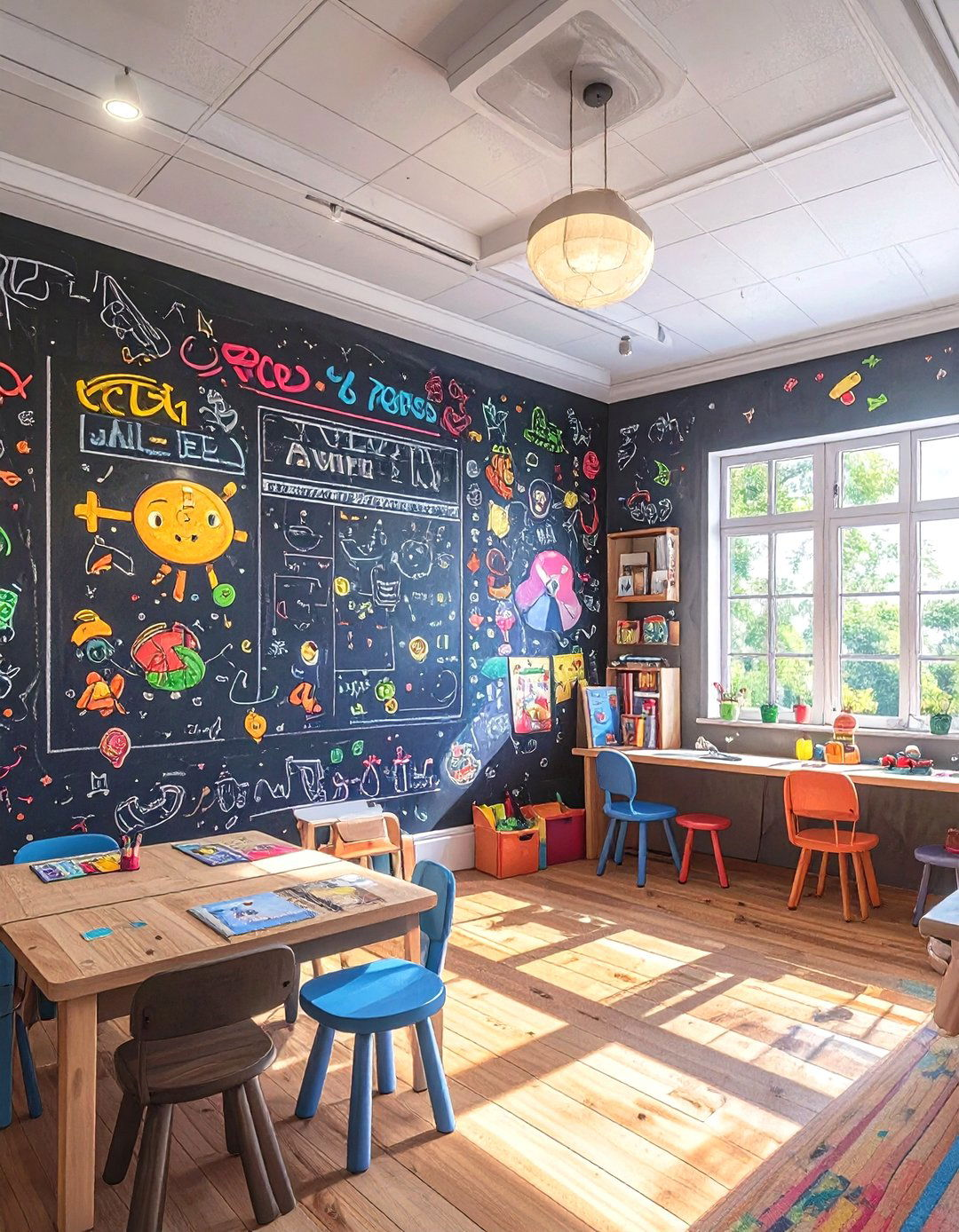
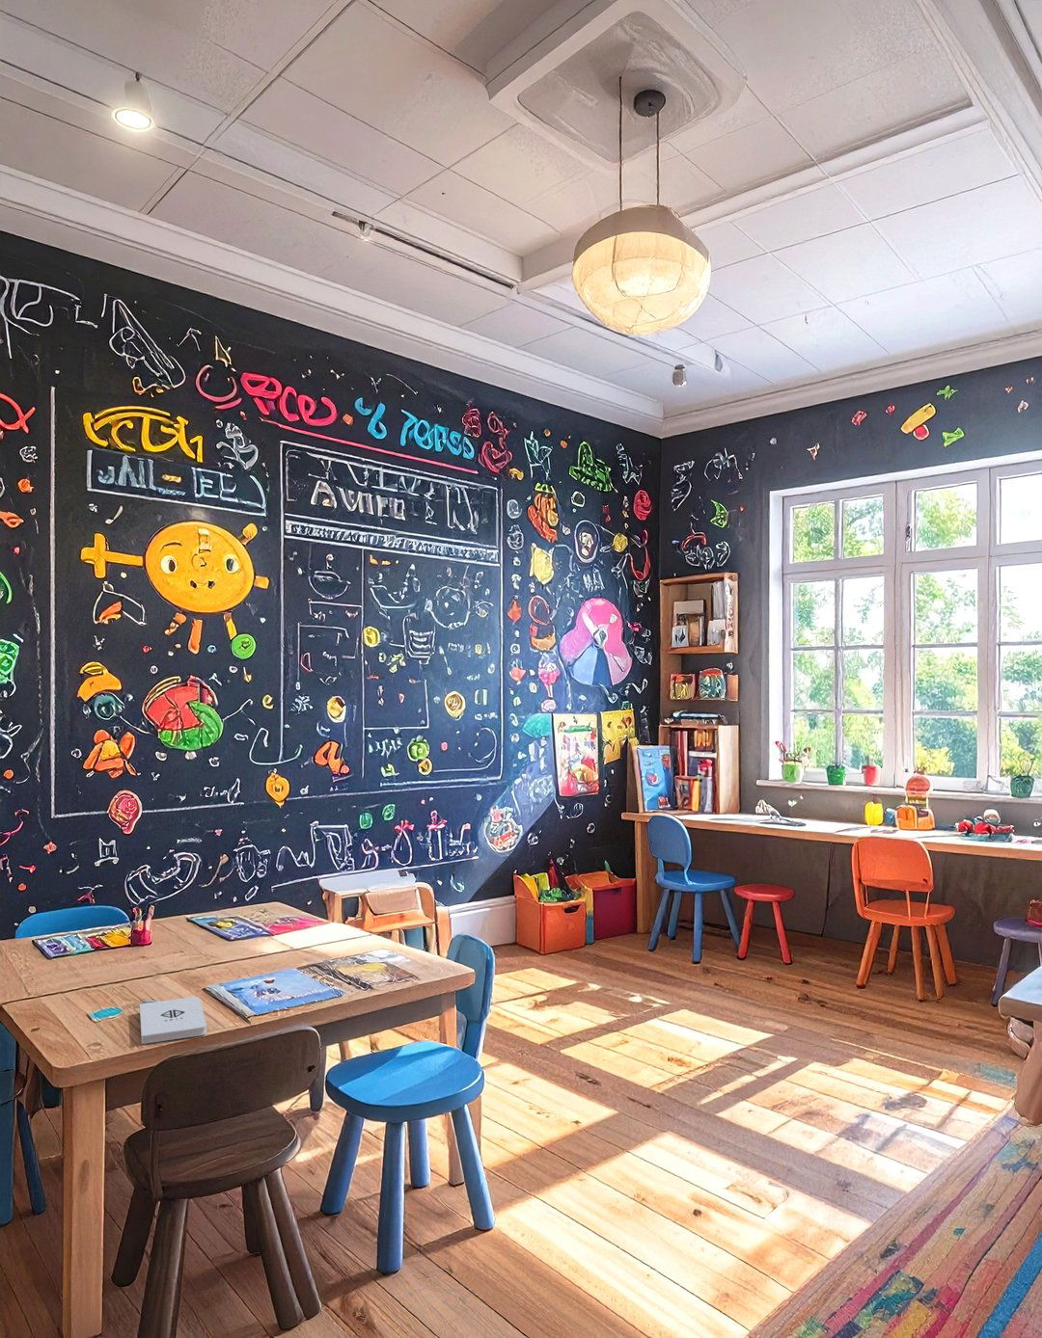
+ notepad (172, 1018)
